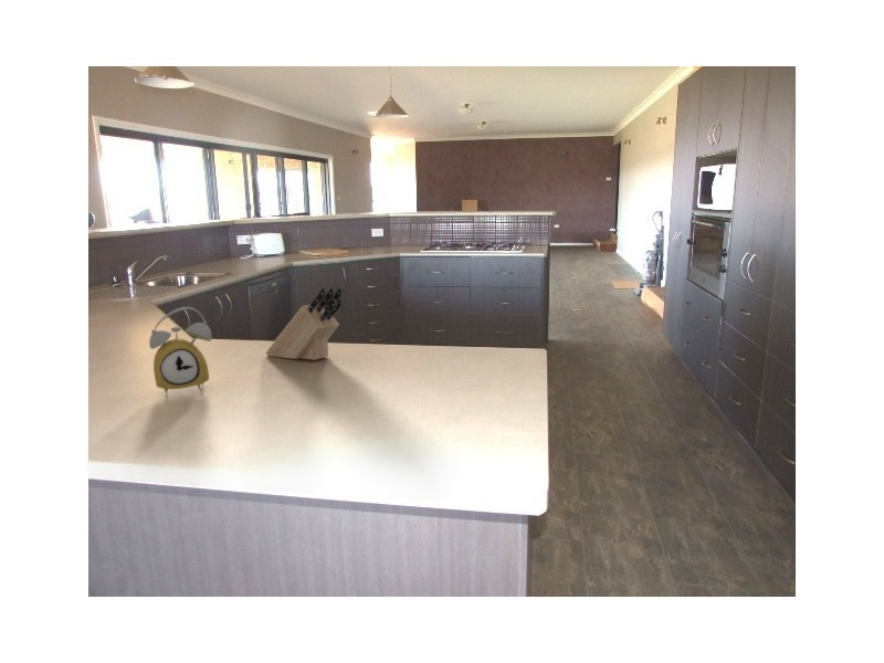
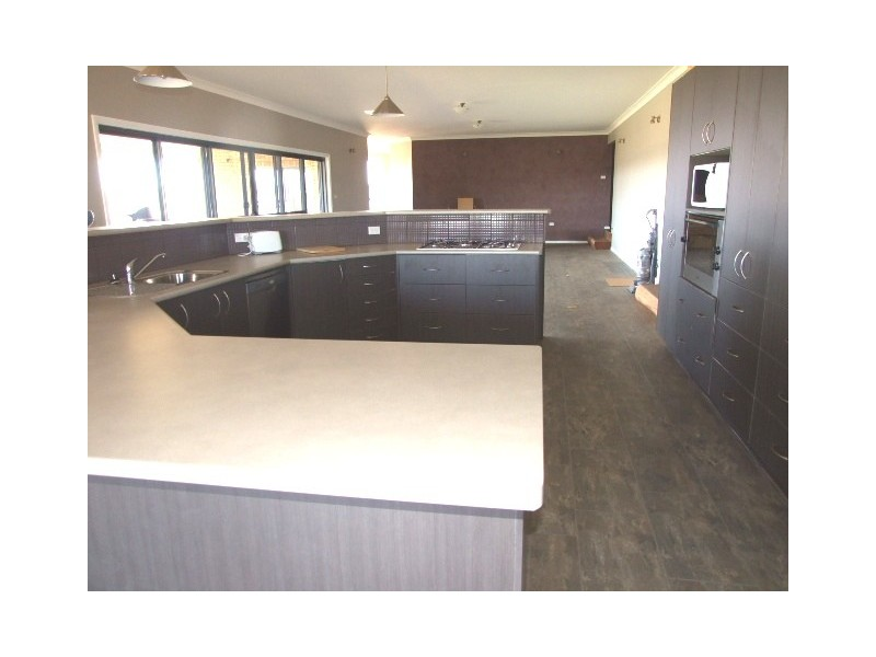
- alarm clock (180, 348)
- knife block (306, 322)
